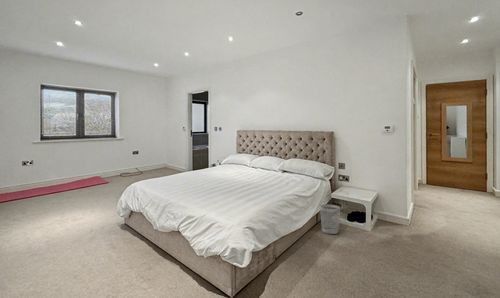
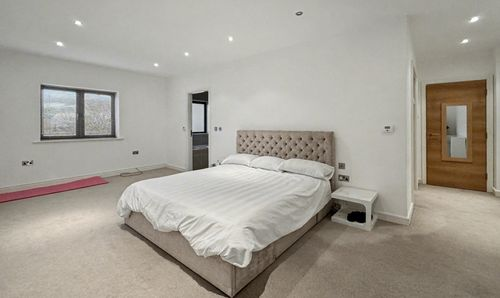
- wastebasket (330, 218)
